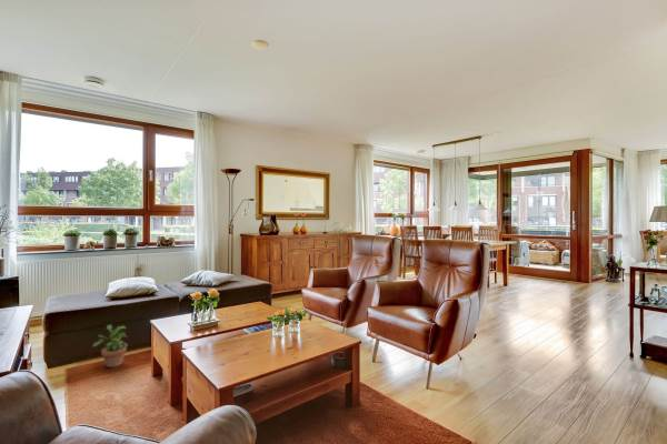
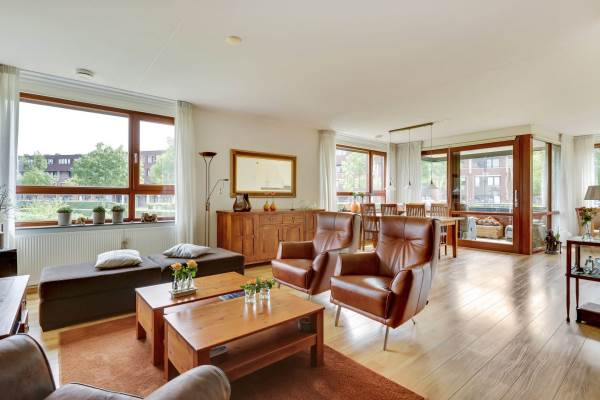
- potted plant (110, 345)
